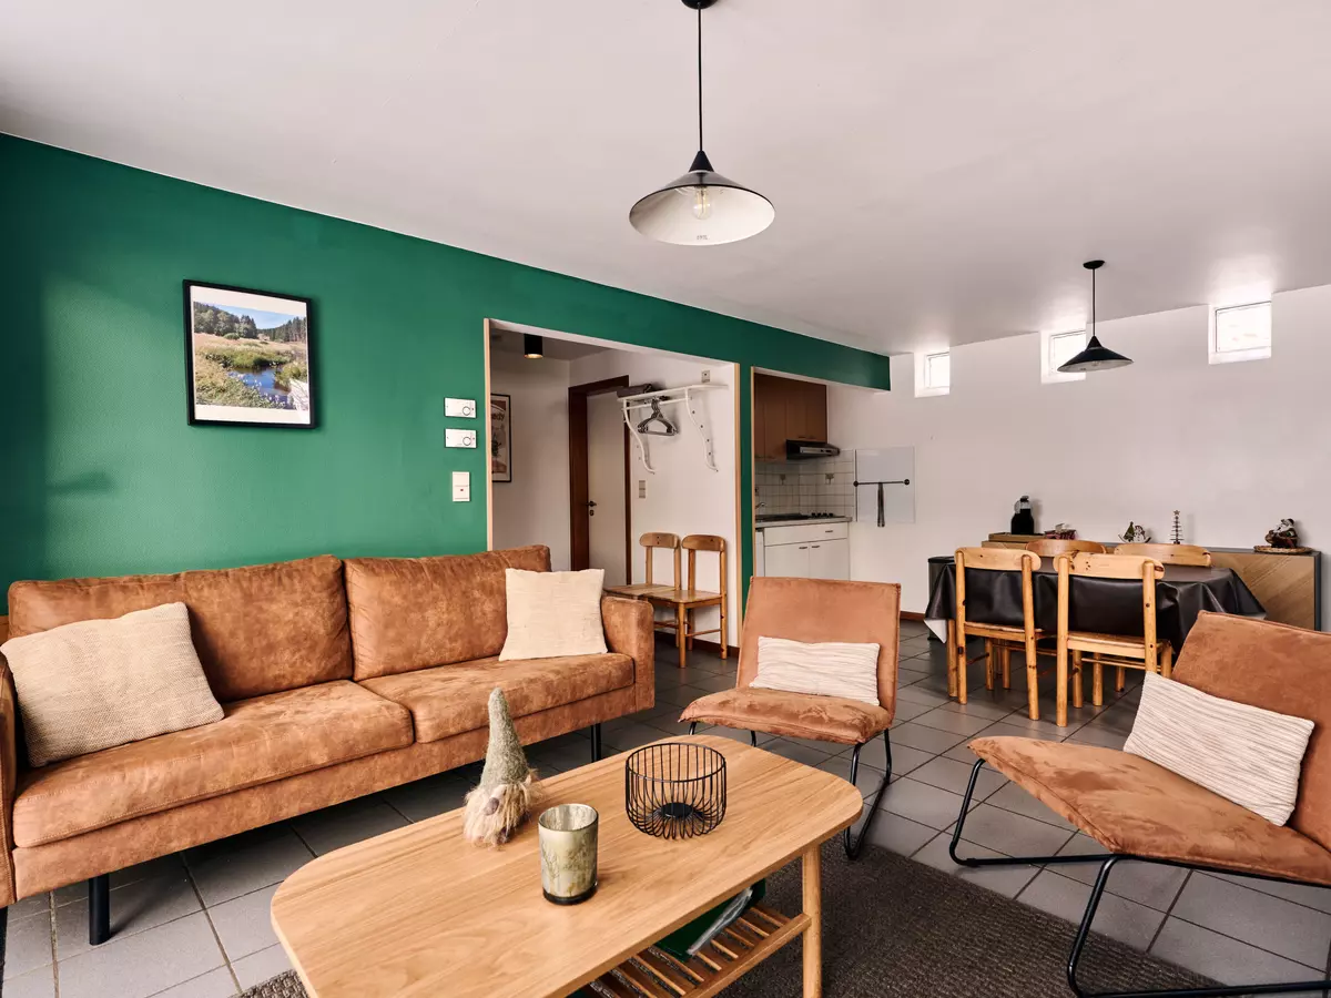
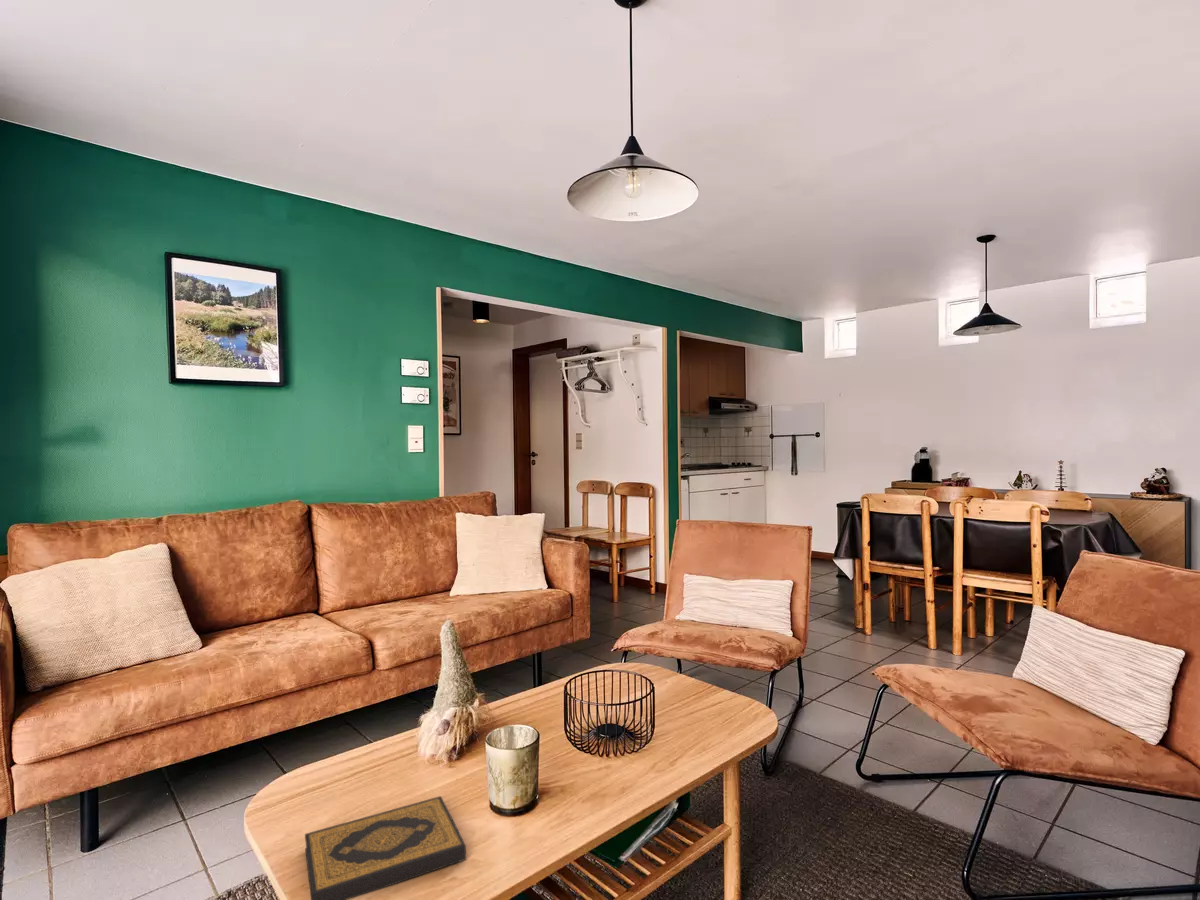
+ hardback book (384, 847)
